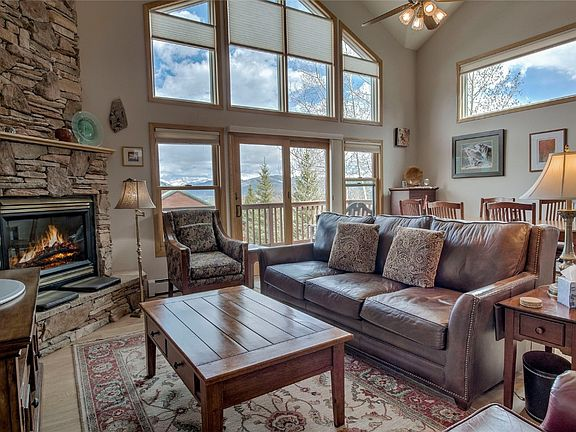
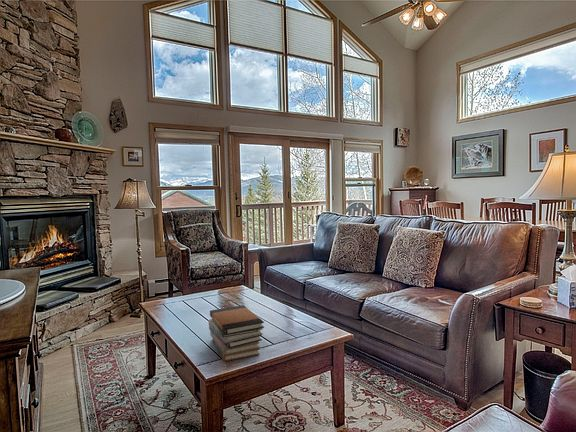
+ book stack (234, 330)
